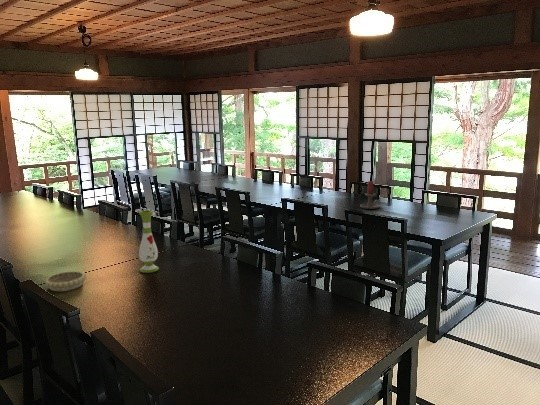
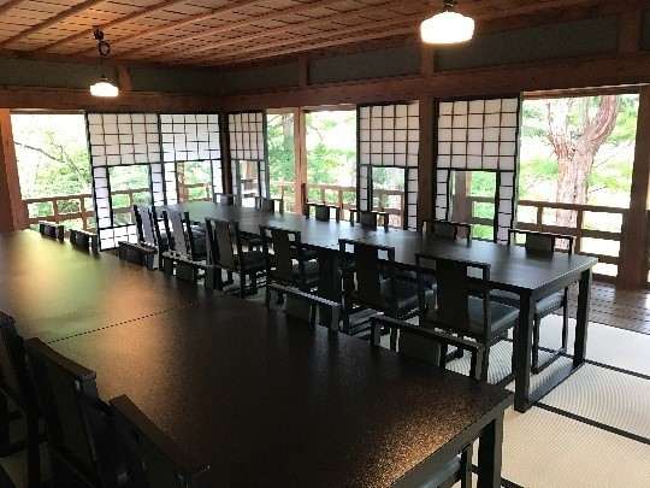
- decorative bowl (66, 281)
- candle holder (371, 193)
- vase (147, 240)
